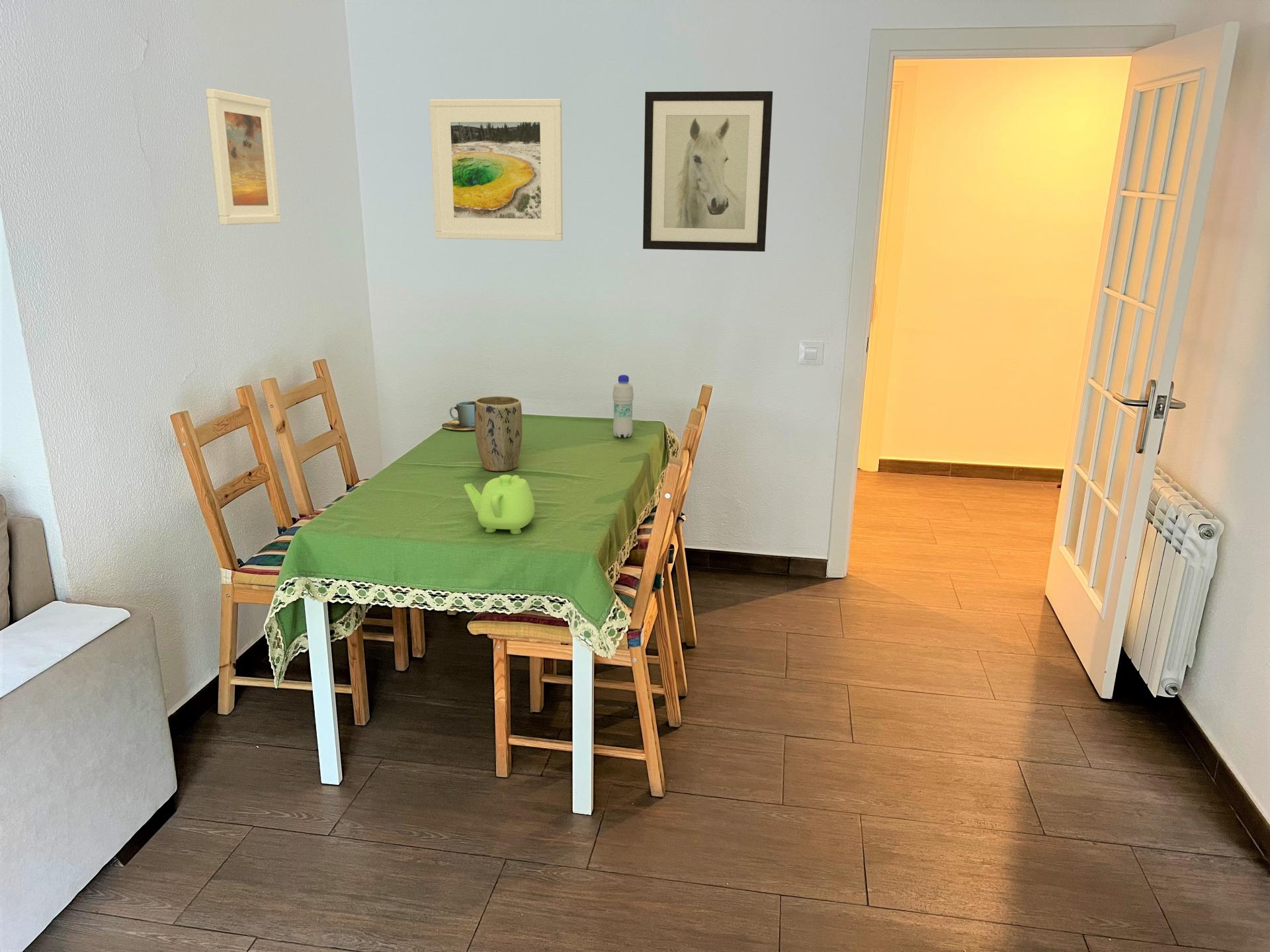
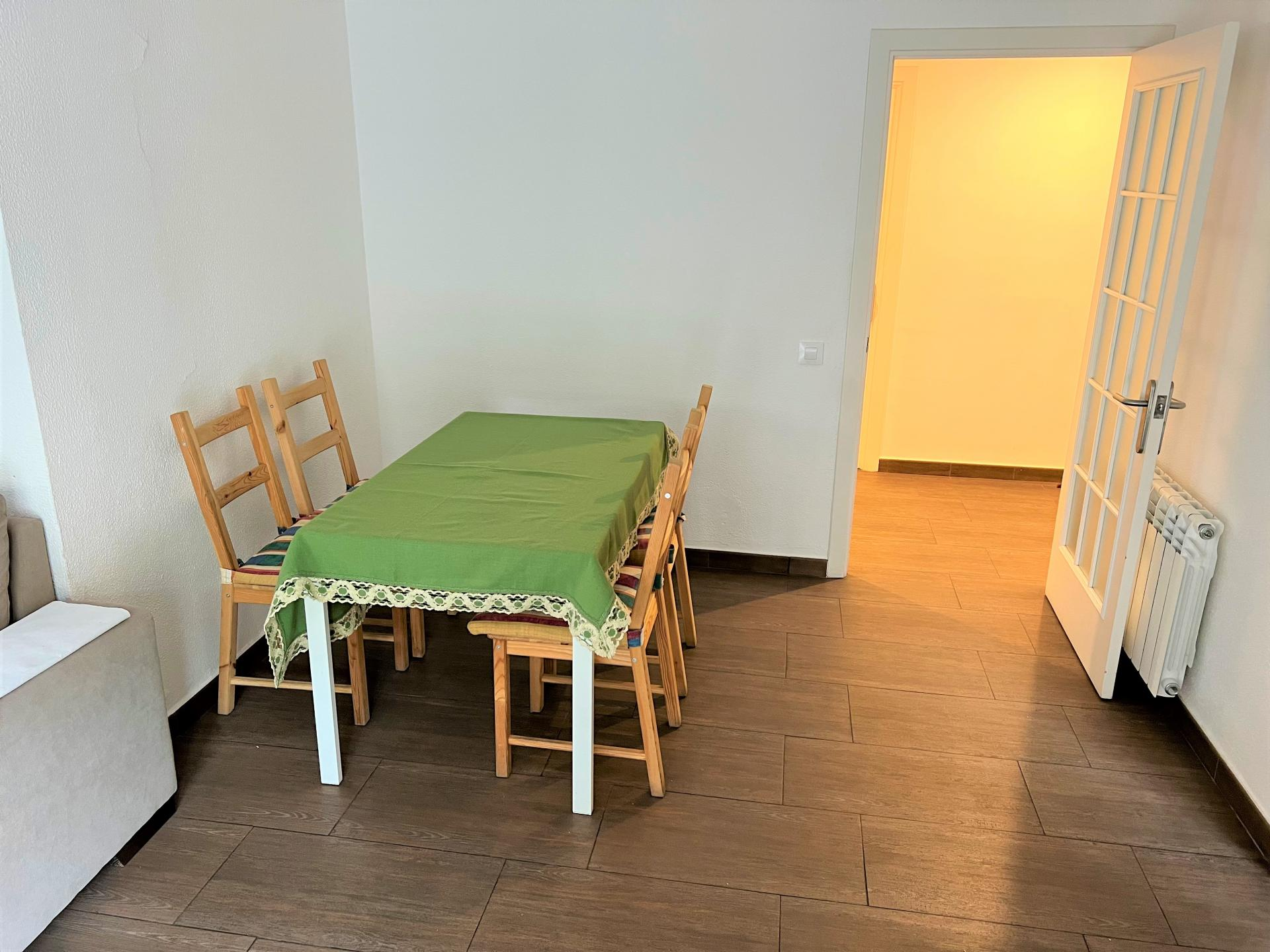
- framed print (245, 160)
- plant pot (499, 434)
- wall art (706, 173)
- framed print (496, 171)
- bottle (622, 405)
- teapot (499, 501)
- cup (468, 414)
